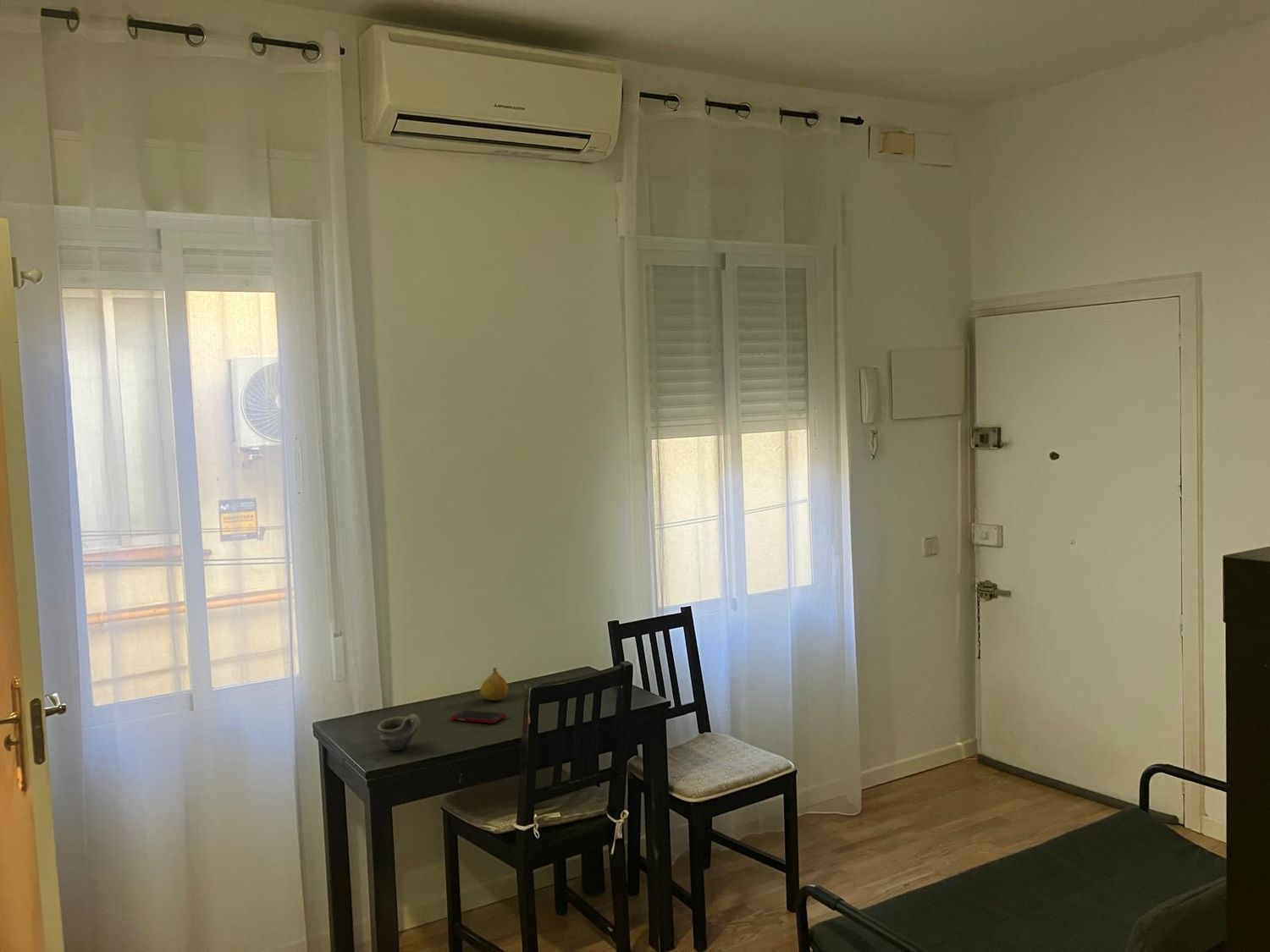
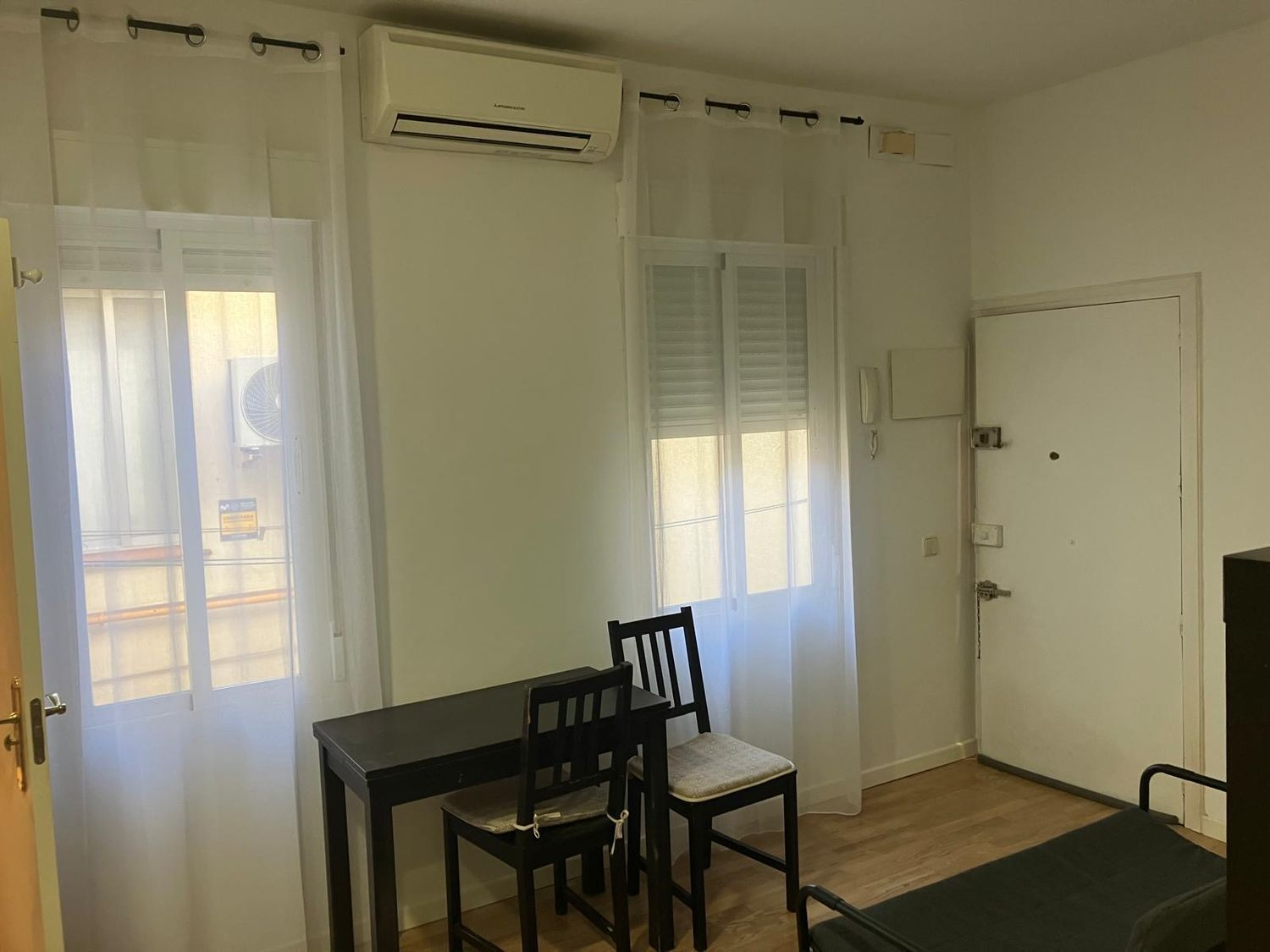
- cup (398, 731)
- fruit (494, 683)
- cell phone (478, 717)
